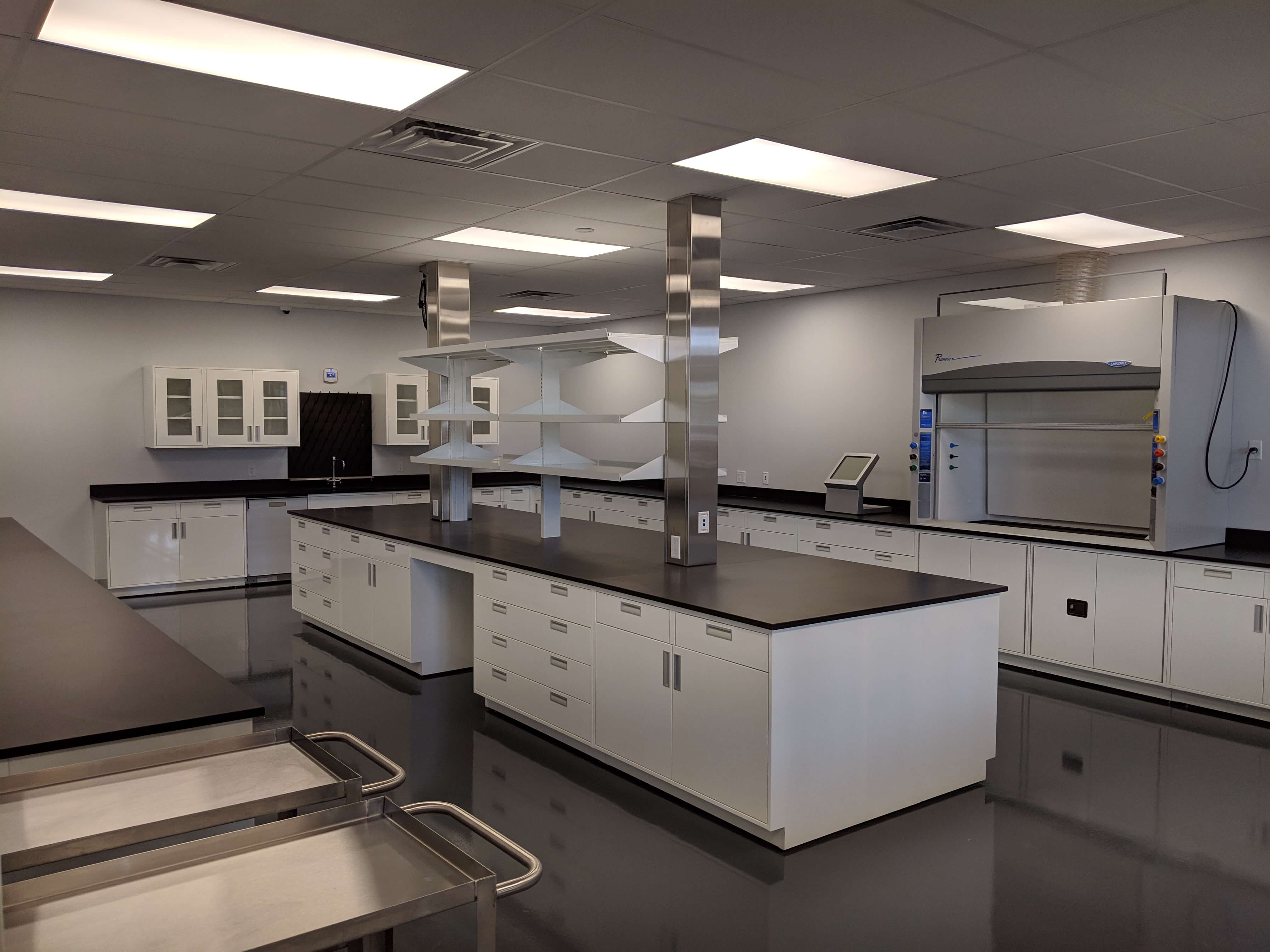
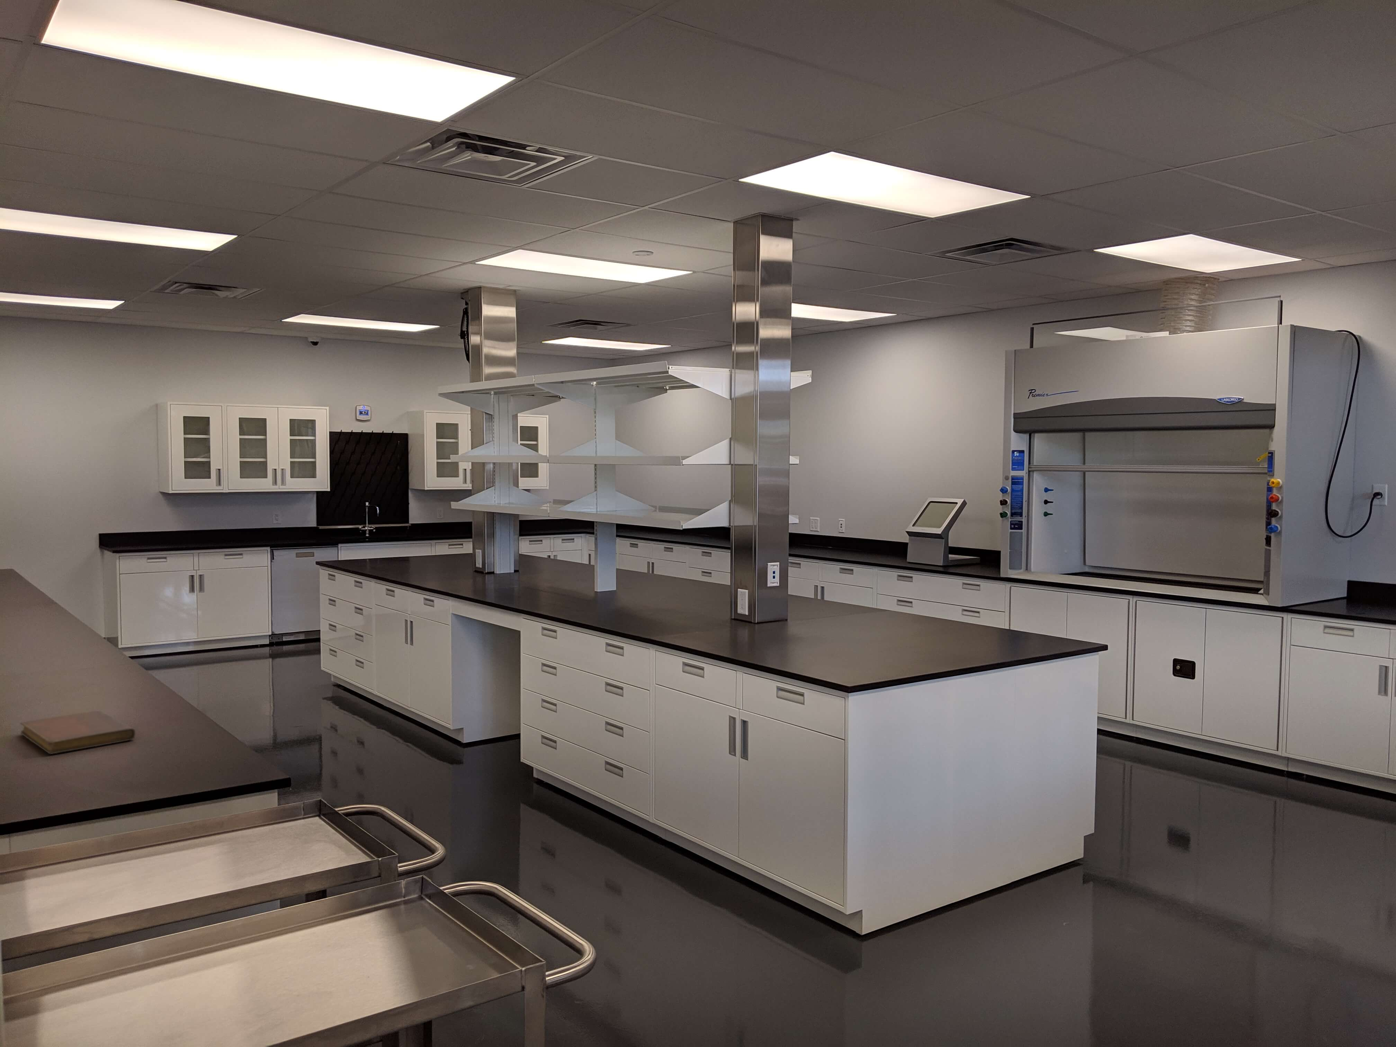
+ notebook (77, 730)
